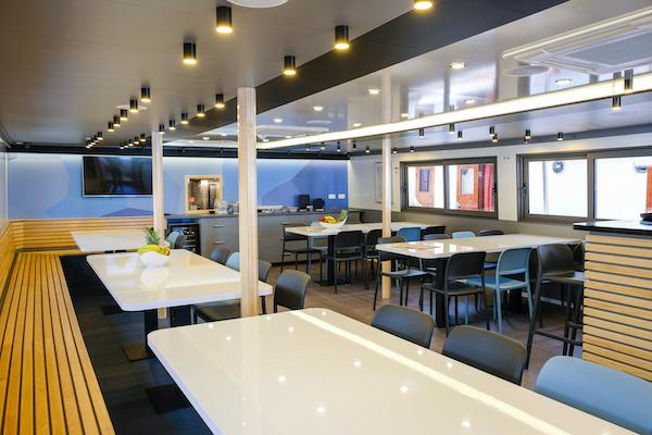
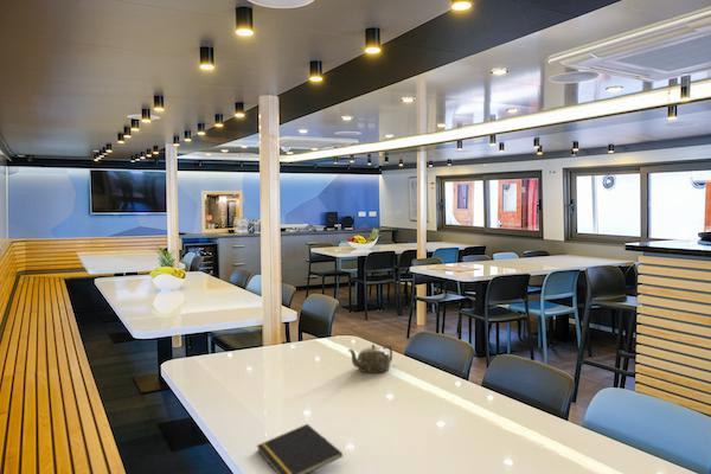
+ notepad (297, 450)
+ teapot (371, 357)
